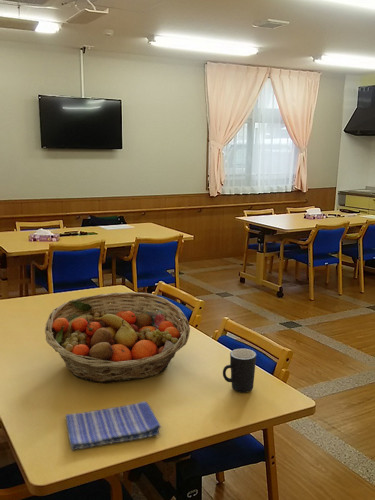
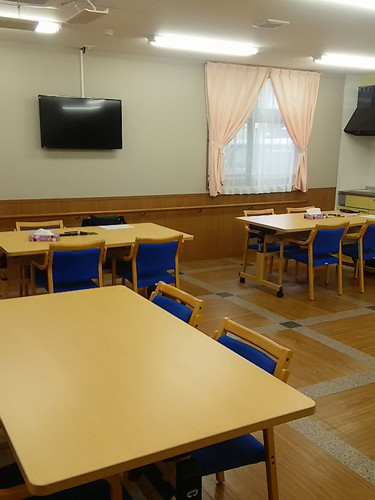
- mug (239, 371)
- dish towel (112, 422)
- fruit basket (118, 335)
